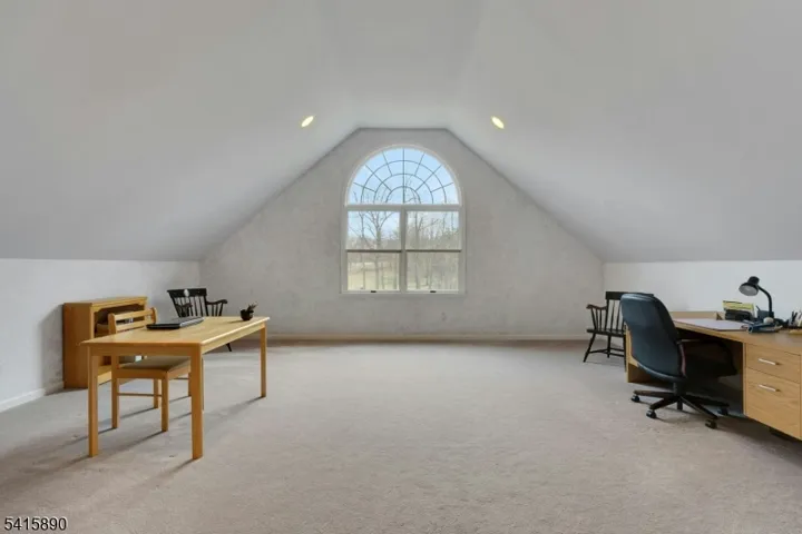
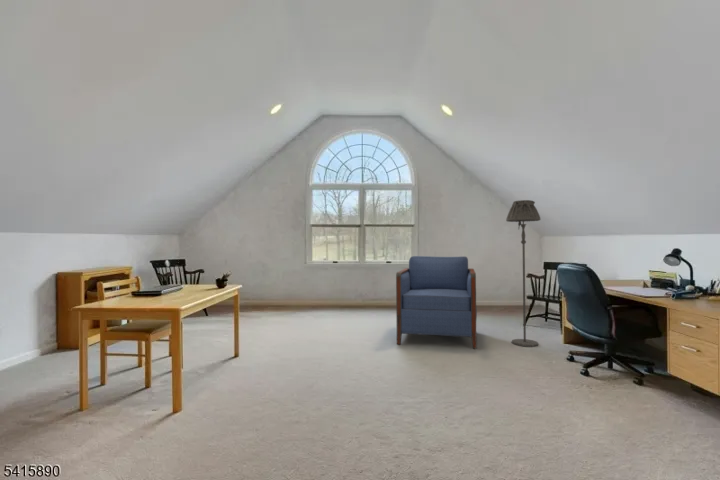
+ floor lamp (523, 271)
+ armchair (437, 297)
